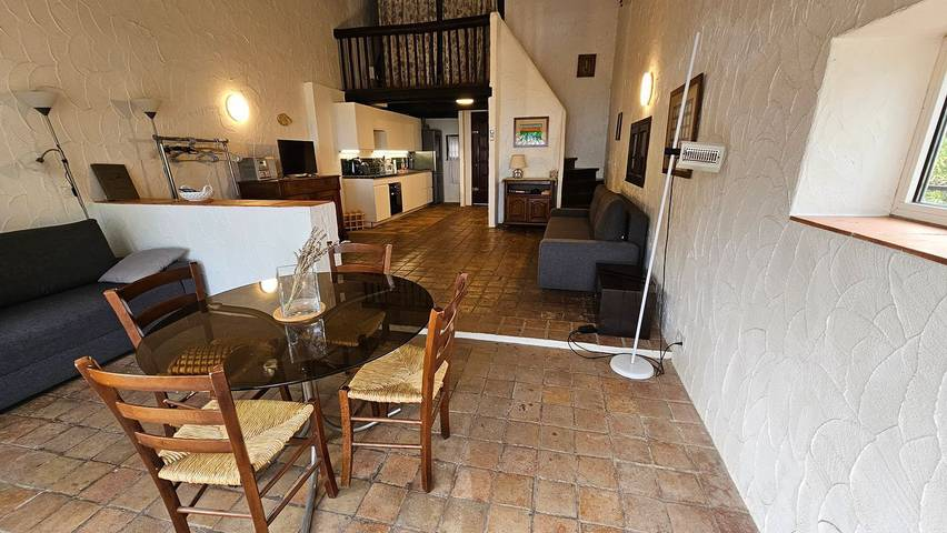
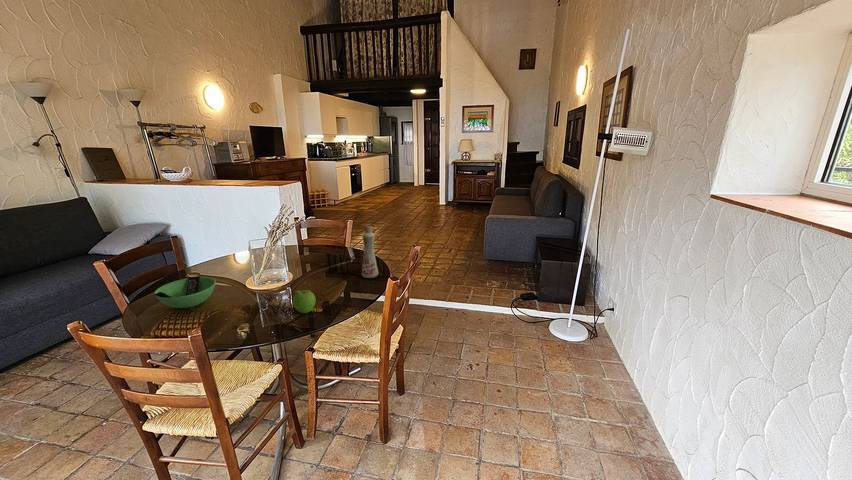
+ bowl (187, 292)
+ fruit (304, 300)
+ bottle (369, 250)
